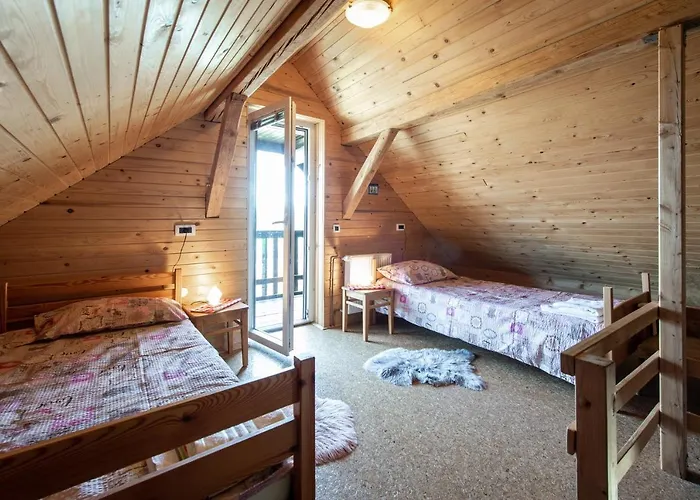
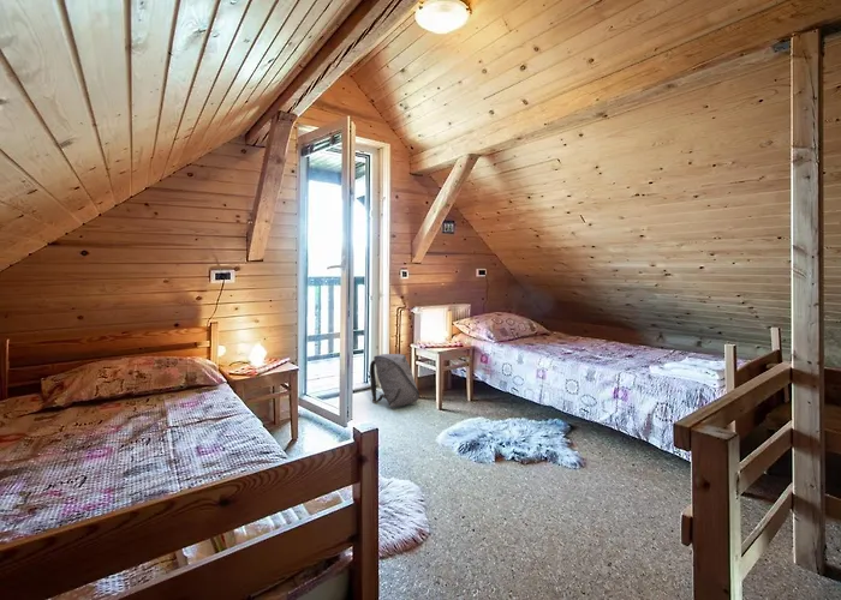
+ backpack (393, 378)
